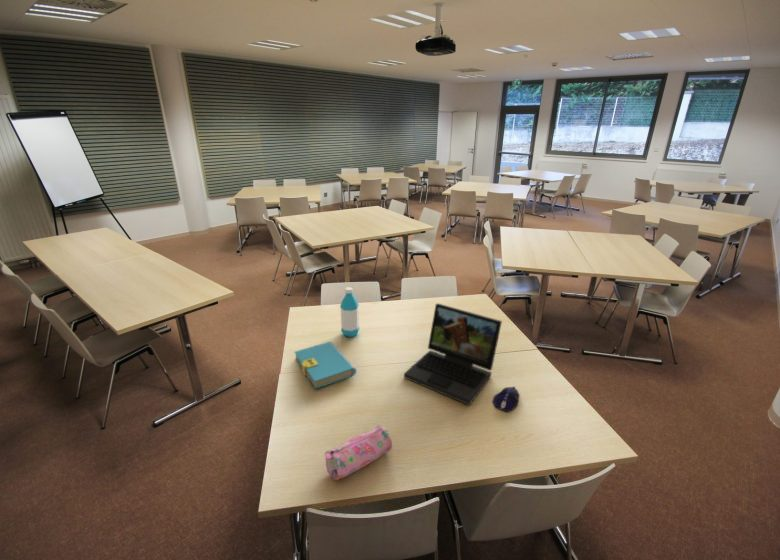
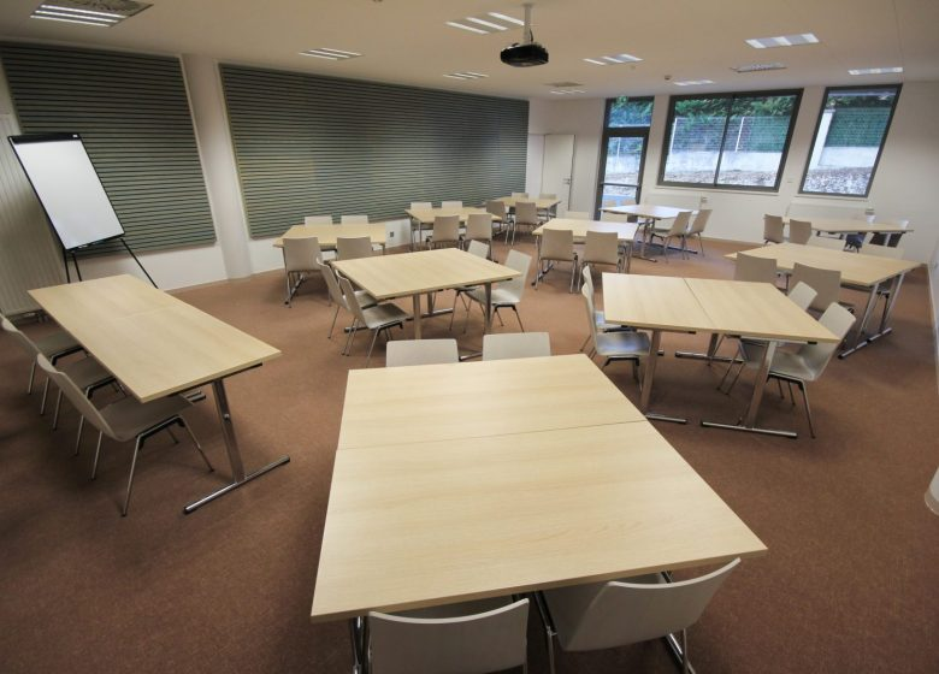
- water bottle (349, 311)
- pencil case (358, 451)
- book (324, 362)
- laptop (452, 348)
- computer mouse (507, 394)
